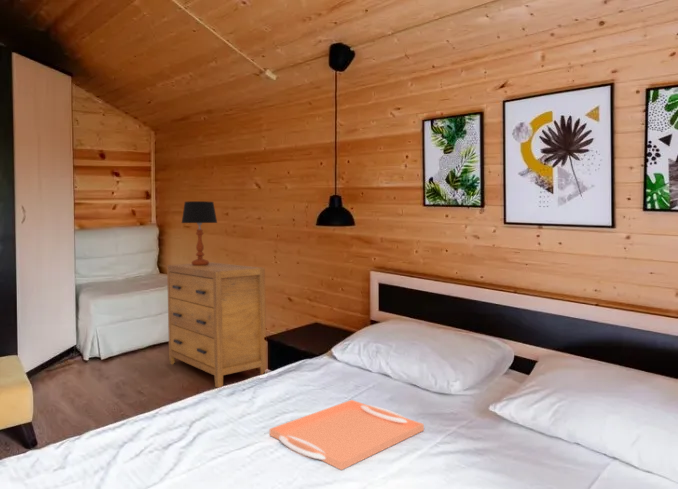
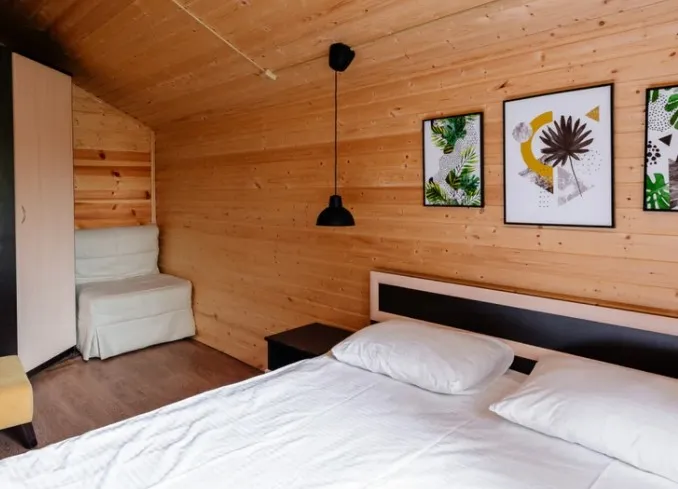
- dresser (213, 318)
- serving tray (347, 429)
- table lamp (199, 233)
